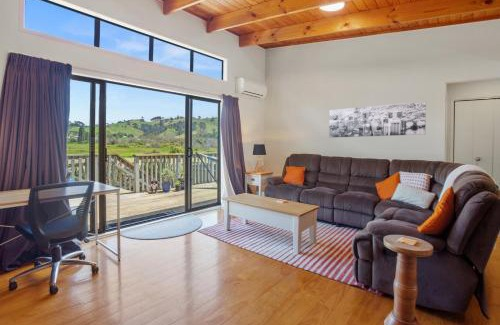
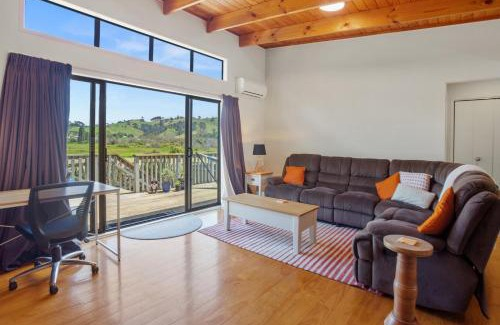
- wall art (373, 121)
